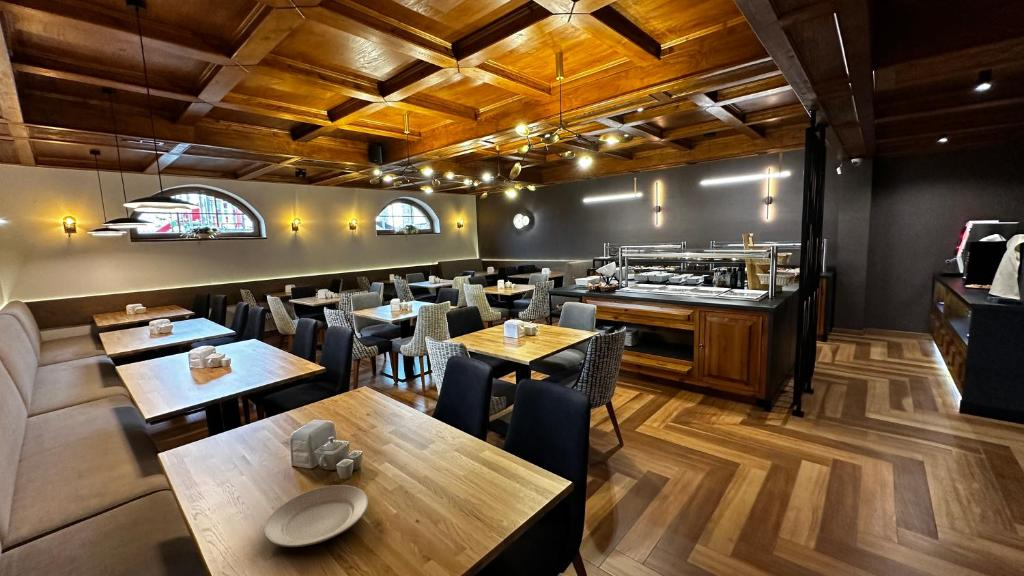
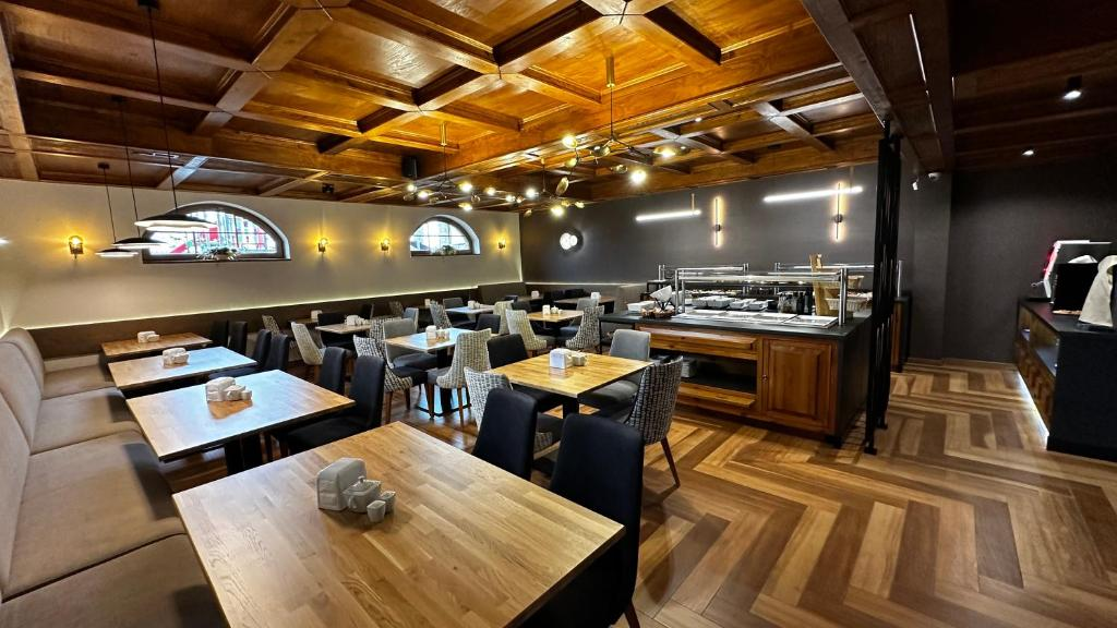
- plate (318, 517)
